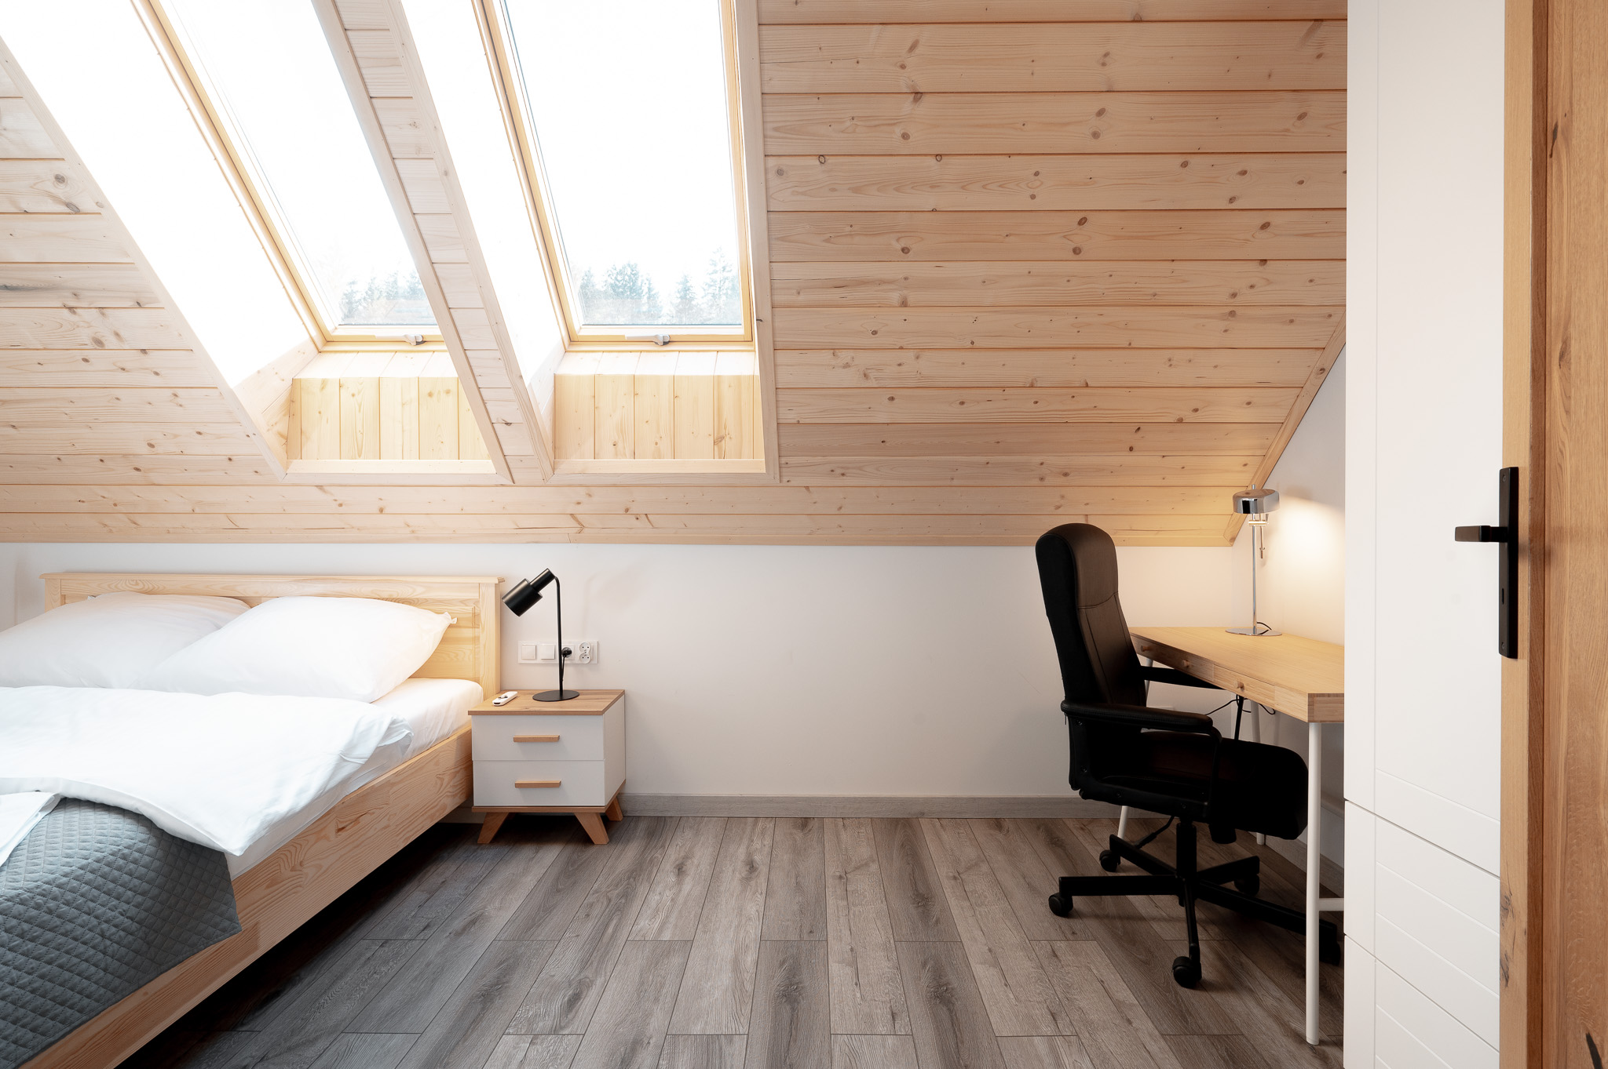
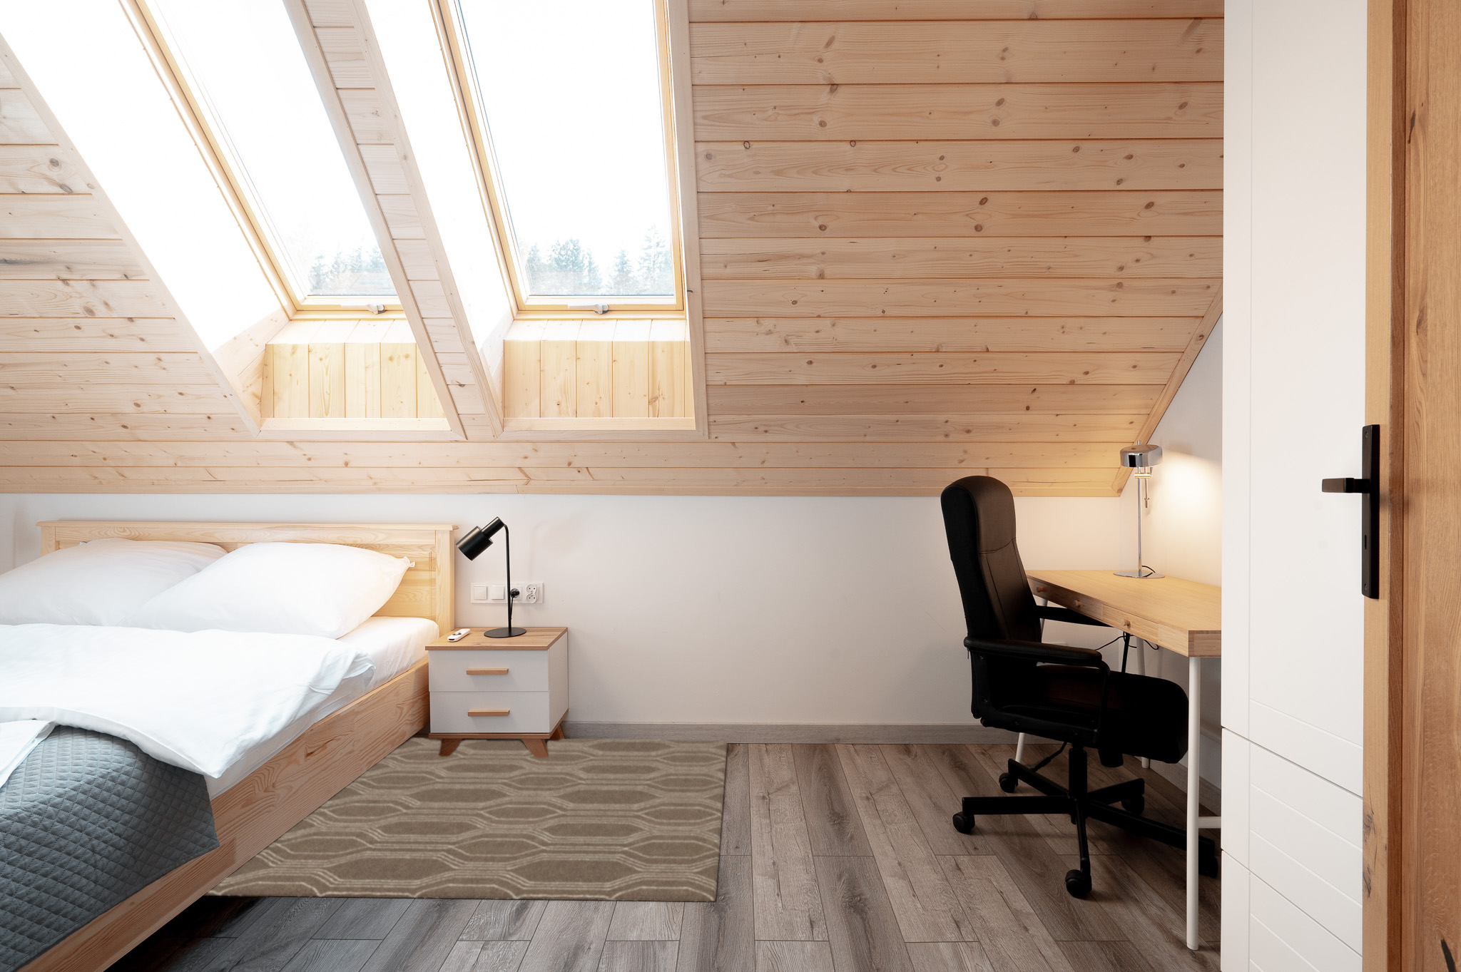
+ rug (457, 798)
